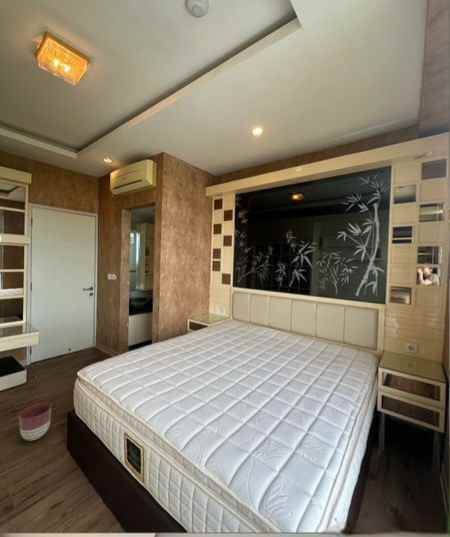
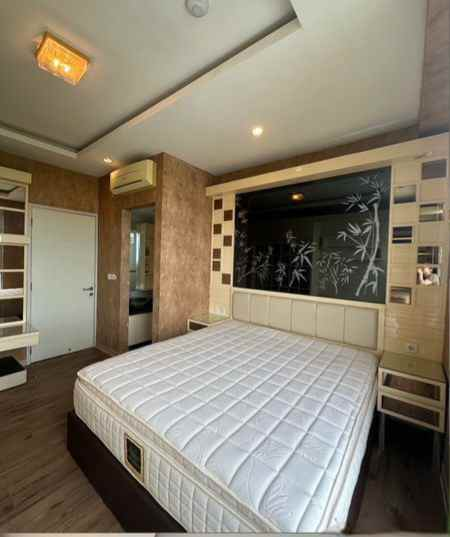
- planter (35, 423)
